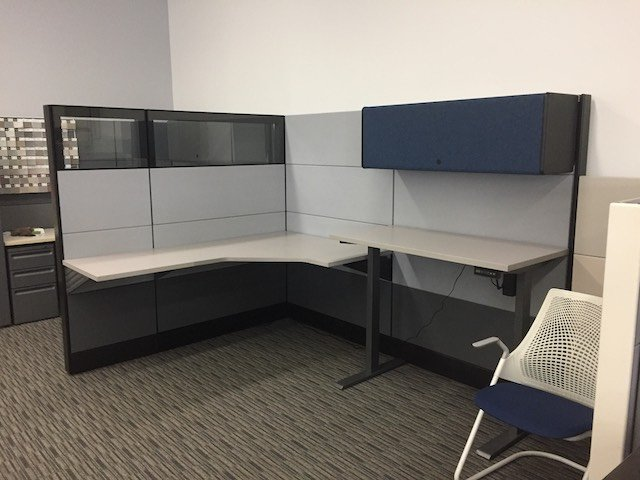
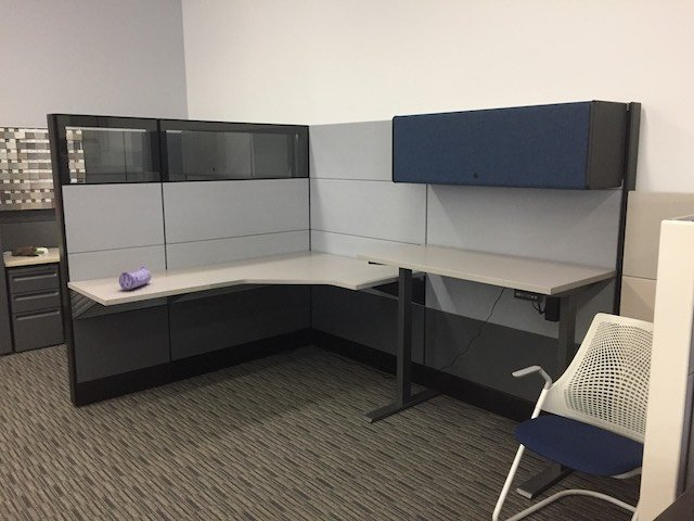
+ pencil case (136, 278)
